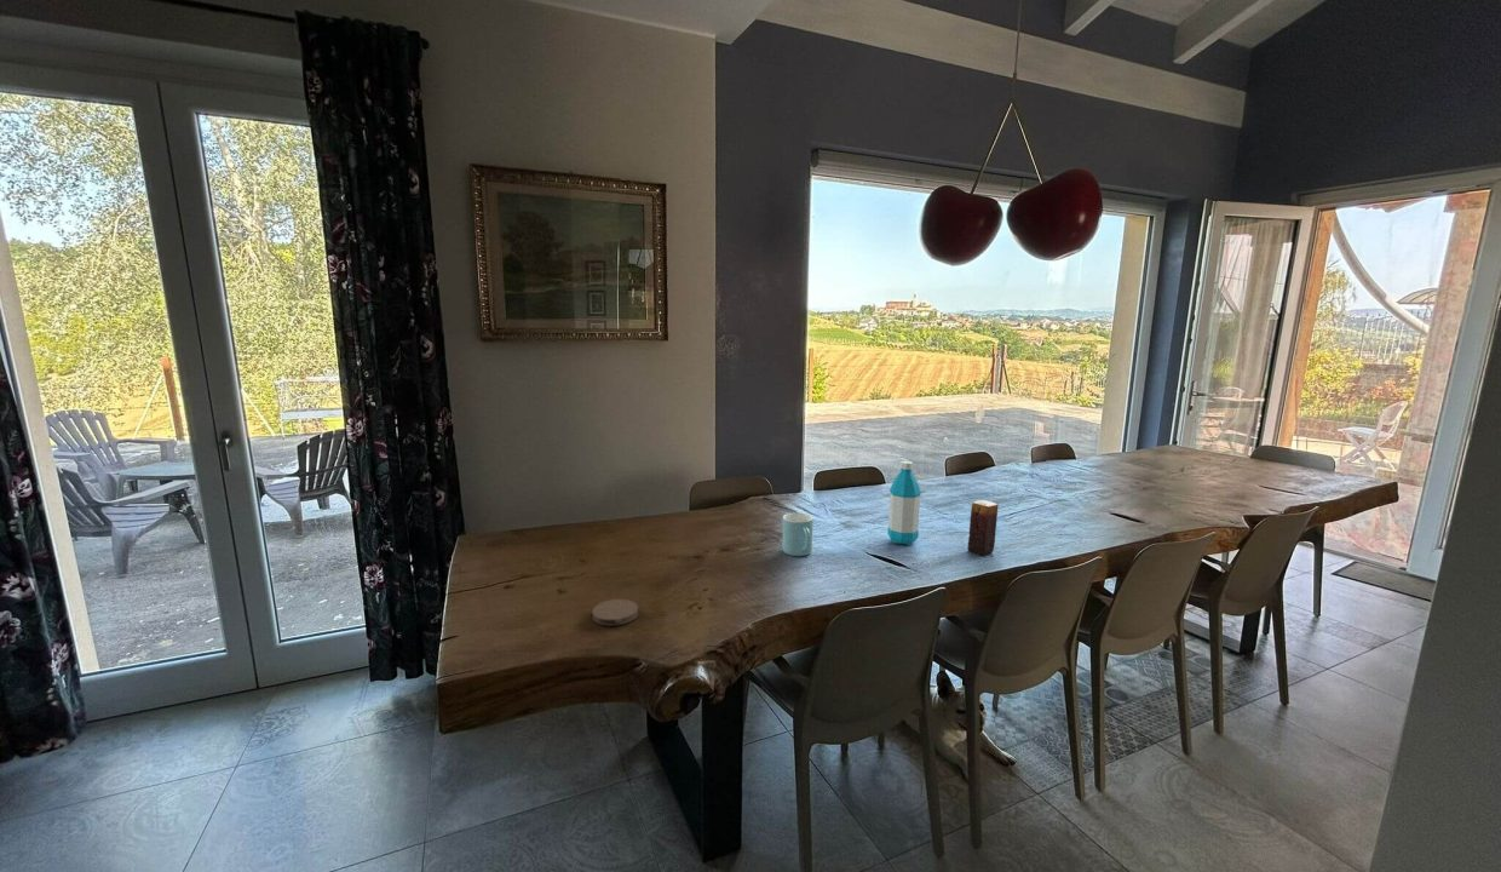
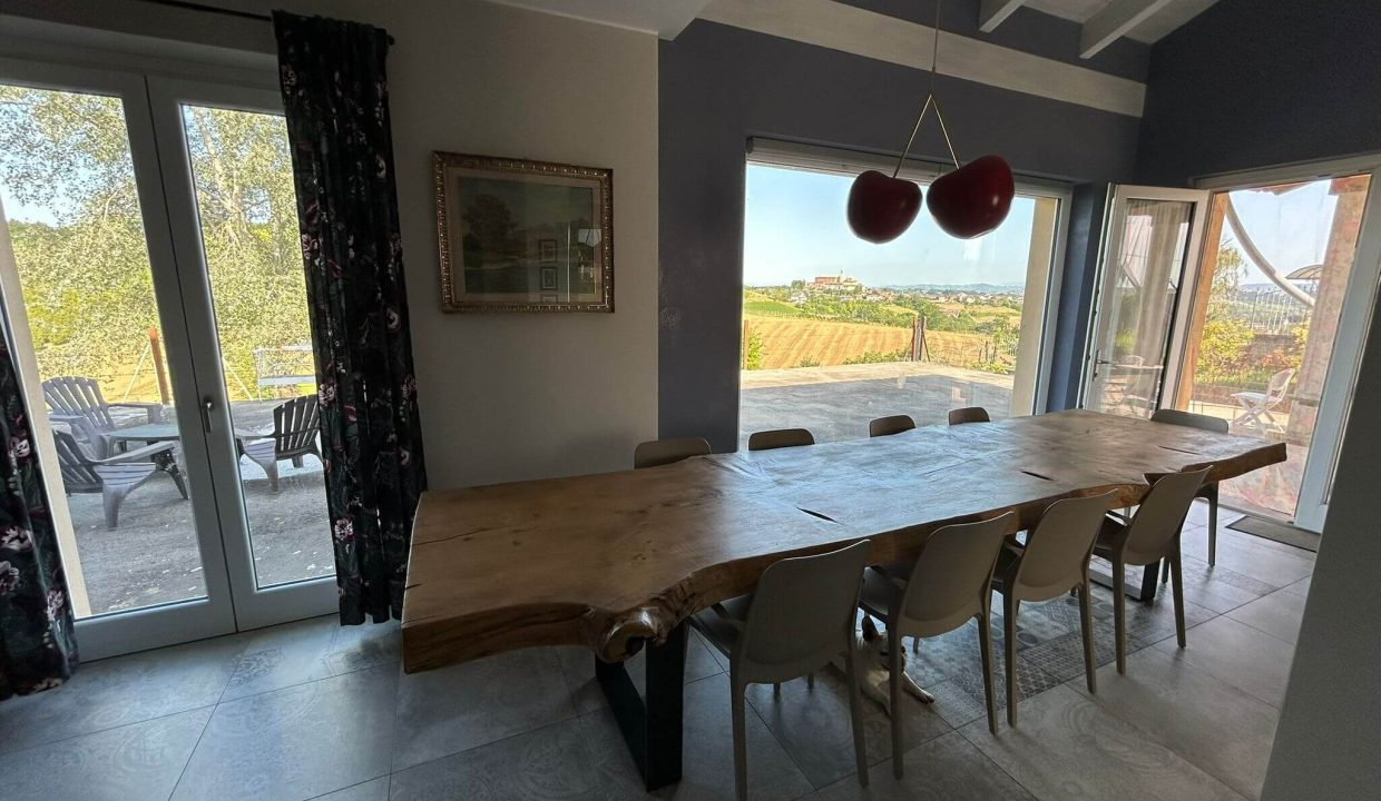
- coaster (615, 612)
- mug (799, 535)
- candle (983, 527)
- water bottle (904, 501)
